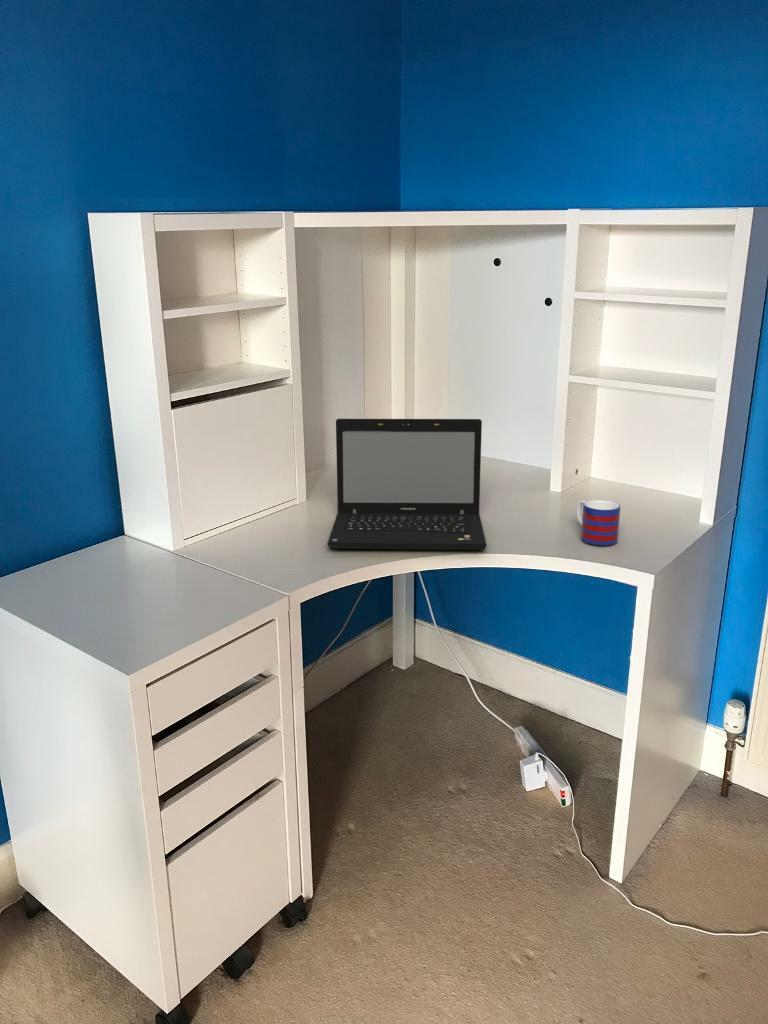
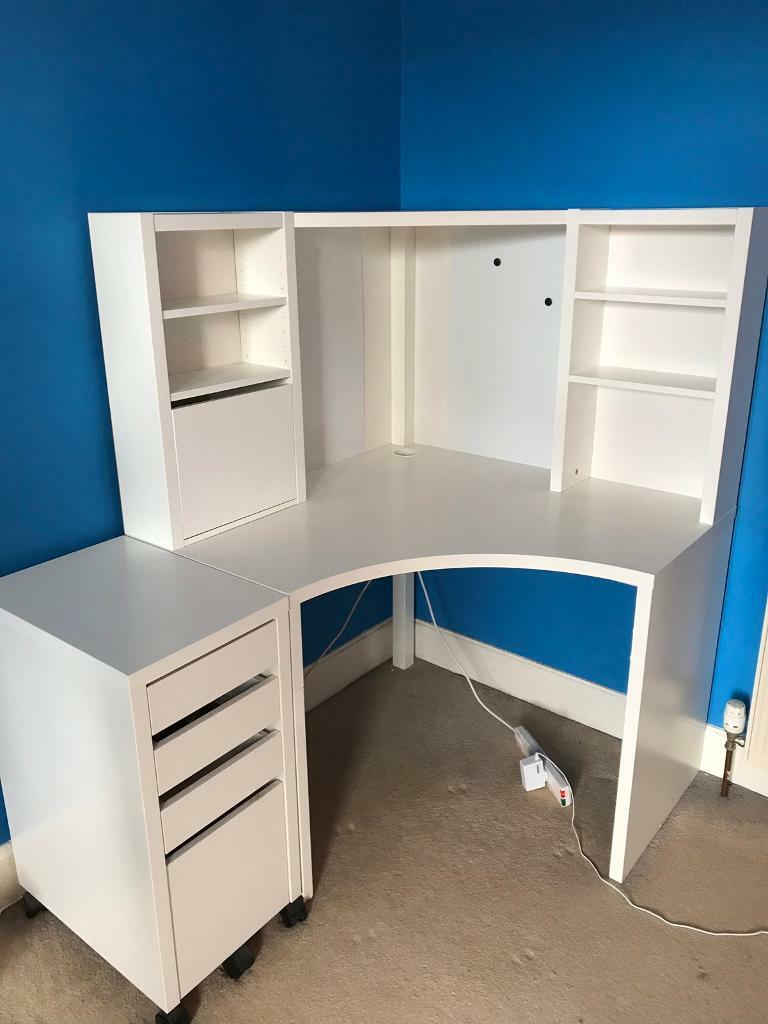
- mug (594, 520)
- laptop (407, 482)
